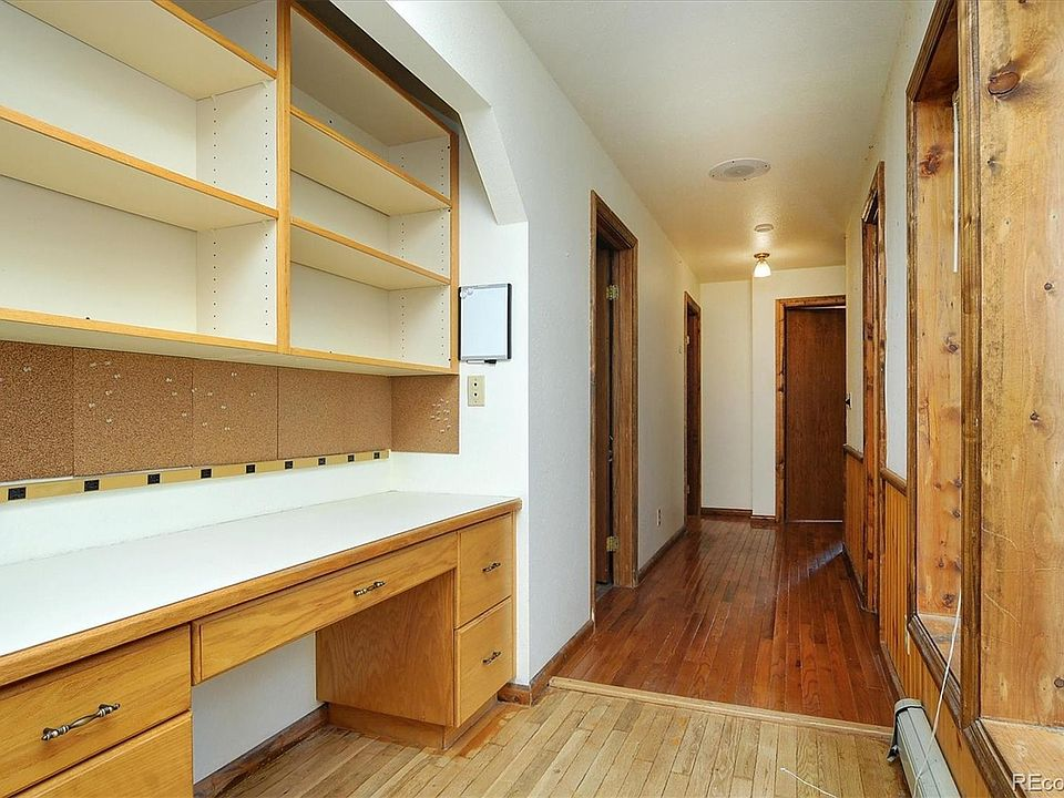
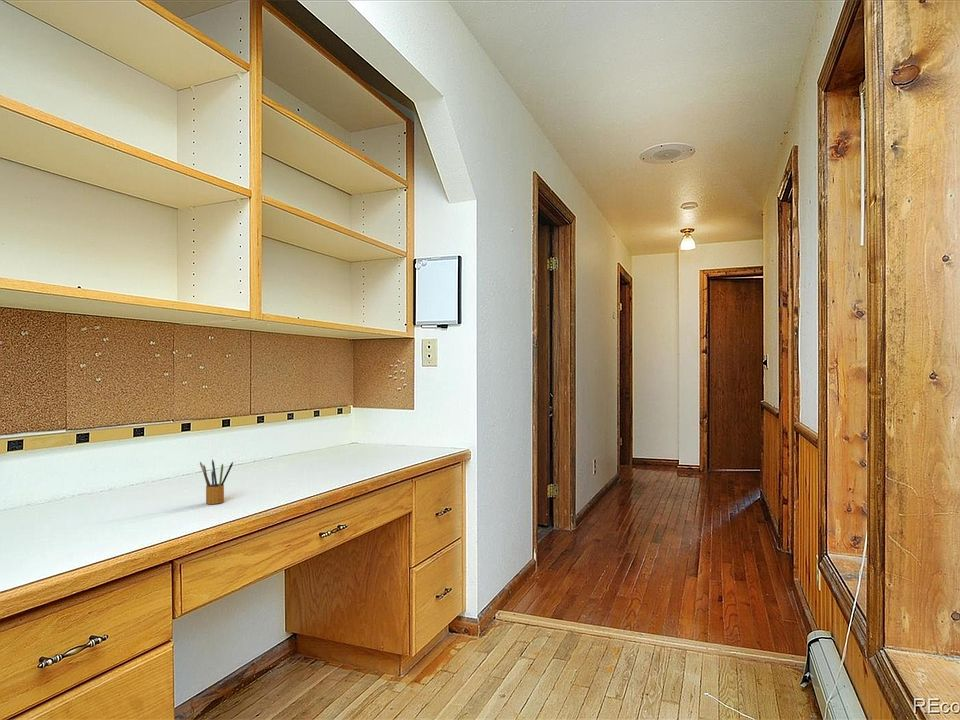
+ pencil box (216, 481)
